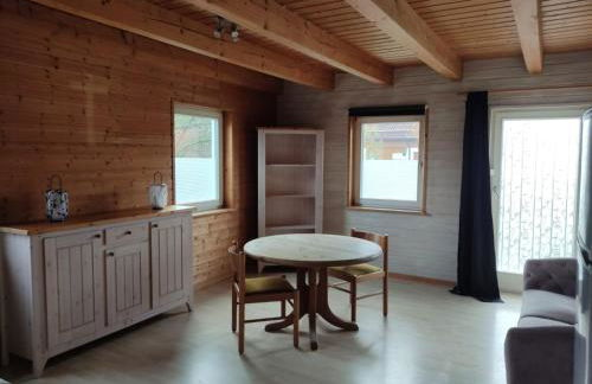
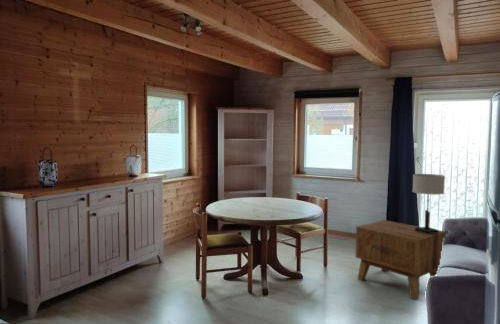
+ side table (398, 256)
+ table lamp (427, 203)
